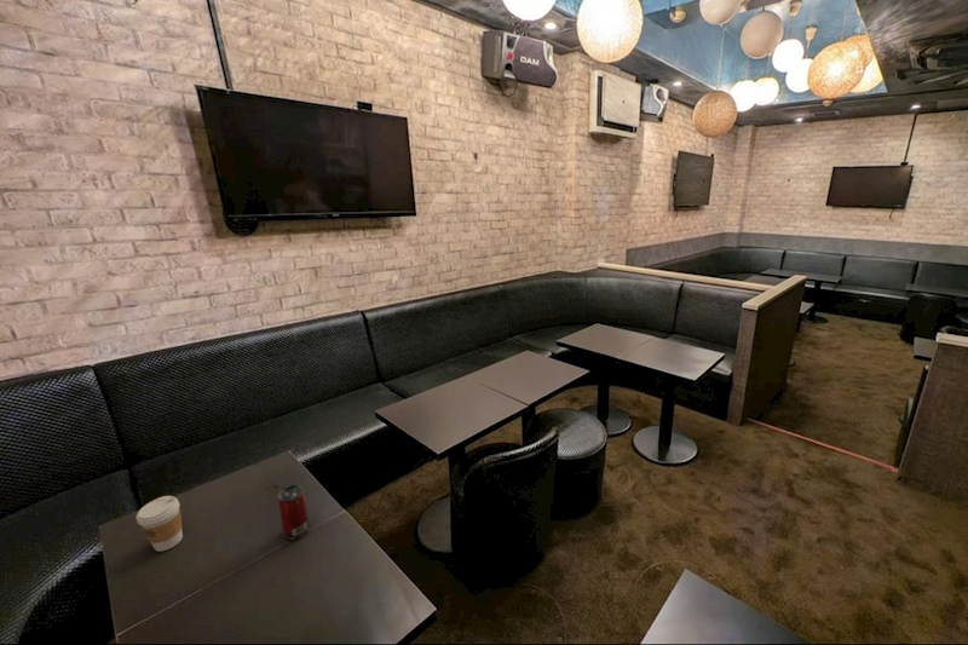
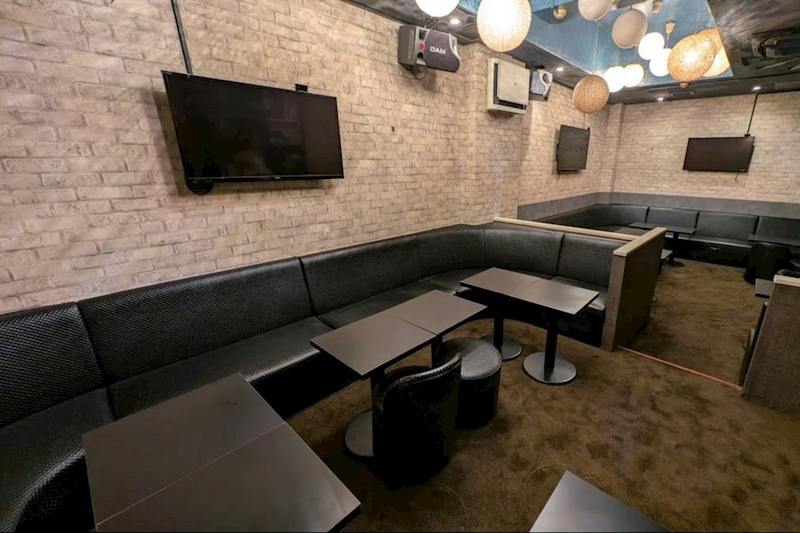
- beverage can (294, 511)
- coffee cup (162, 523)
